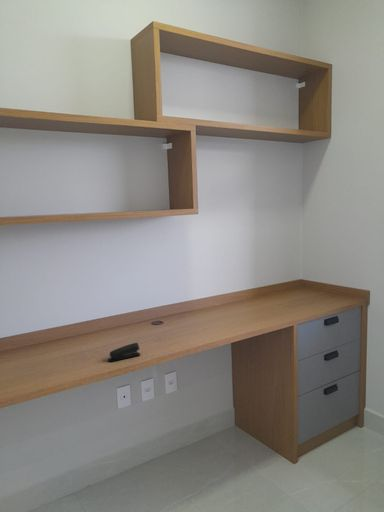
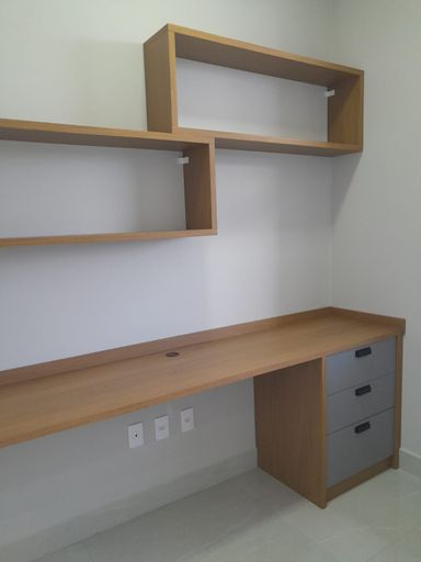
- stapler (124, 351)
